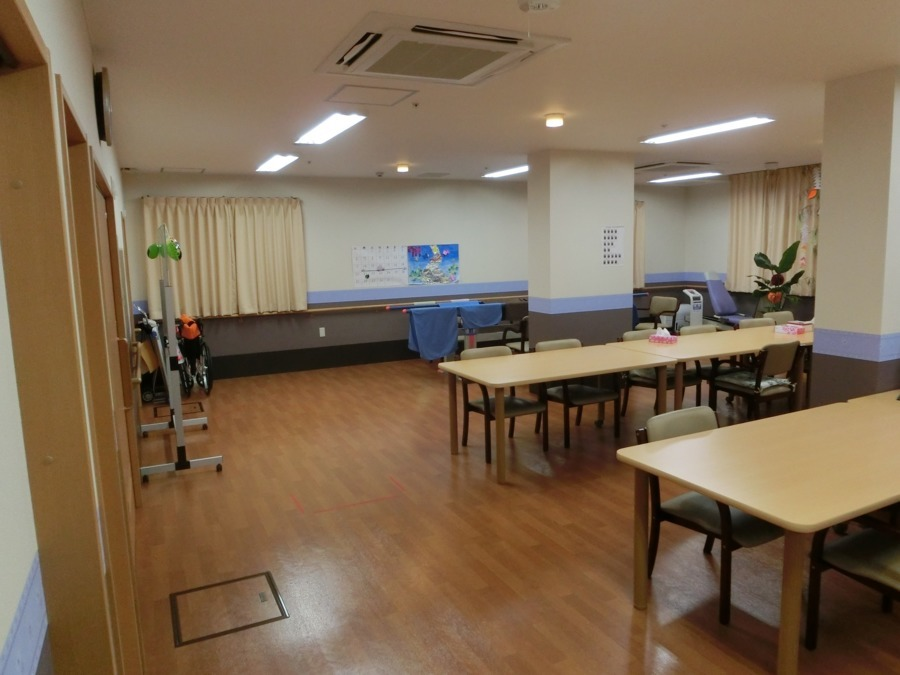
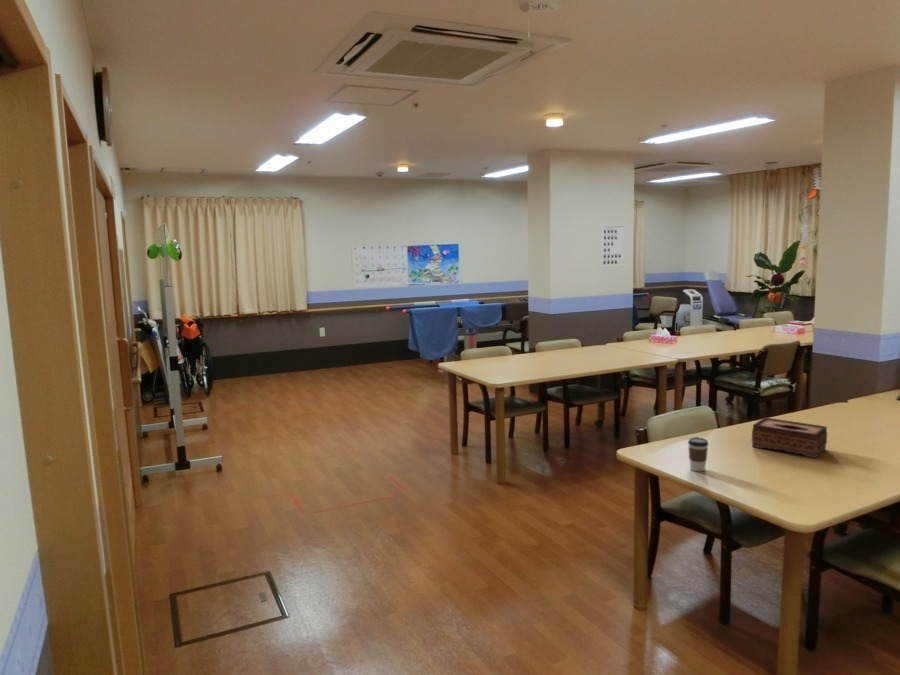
+ coffee cup (697, 454)
+ tissue box (789, 436)
